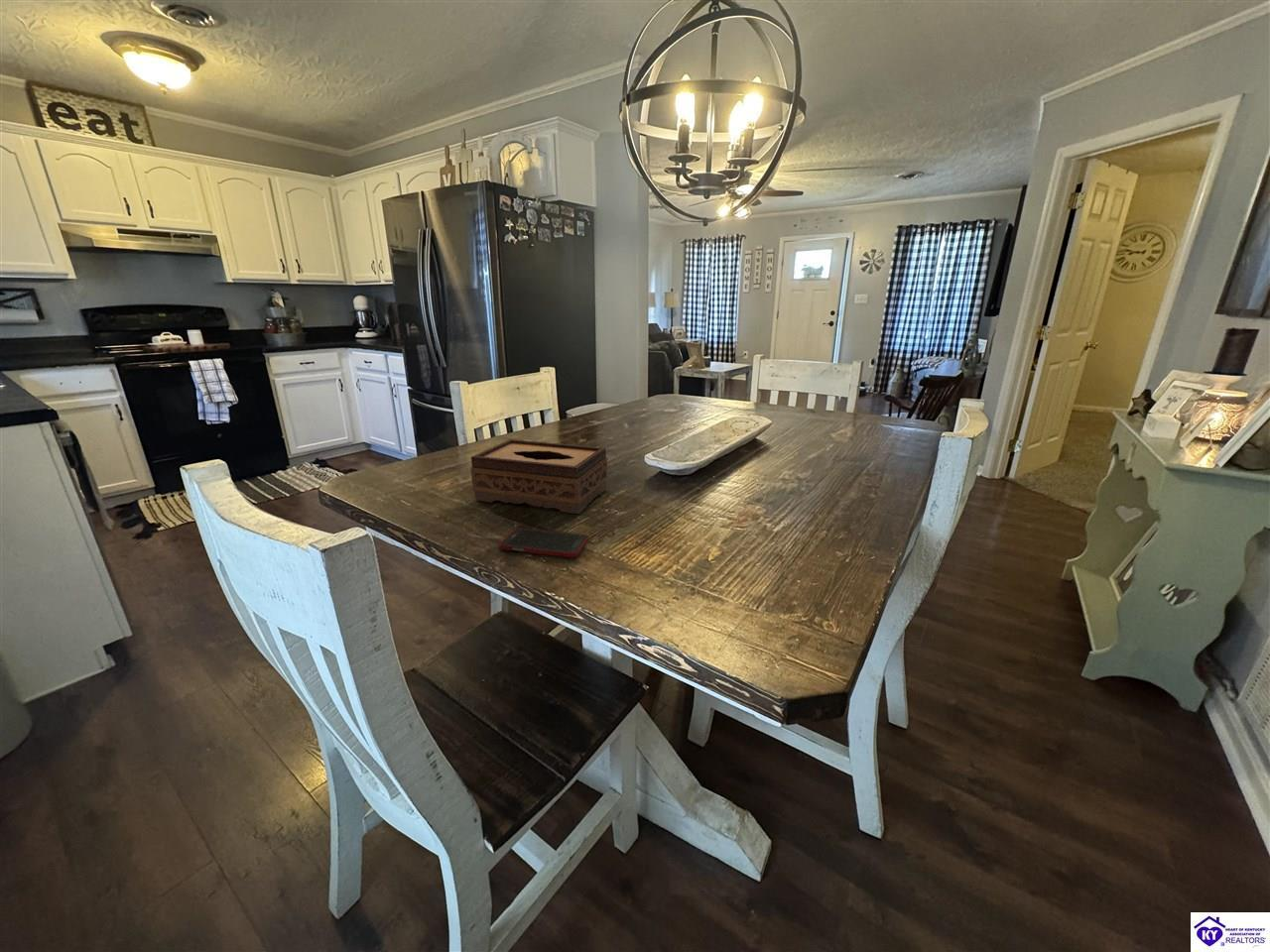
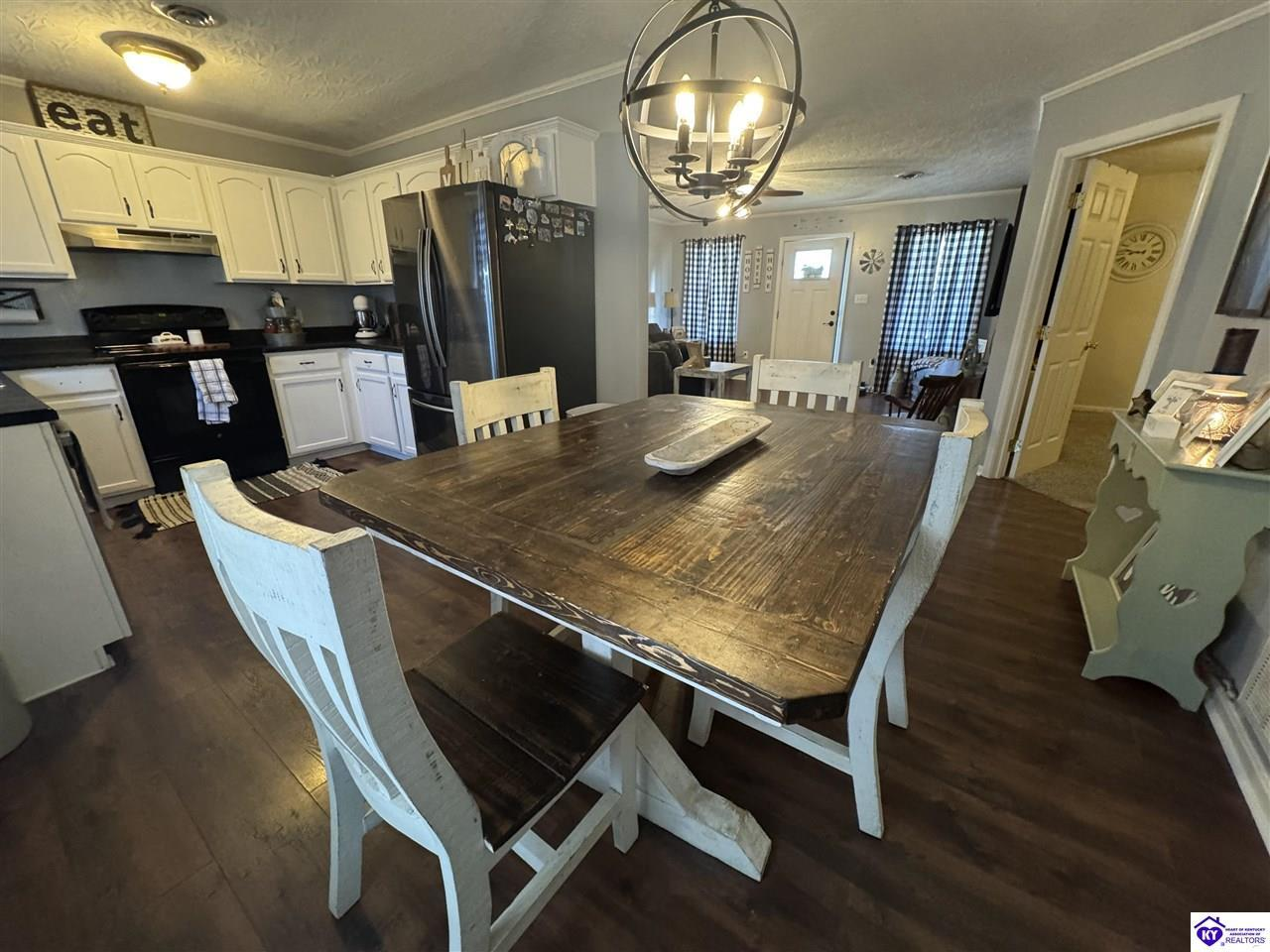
- tissue box (542, 473)
- cell phone (545, 541)
